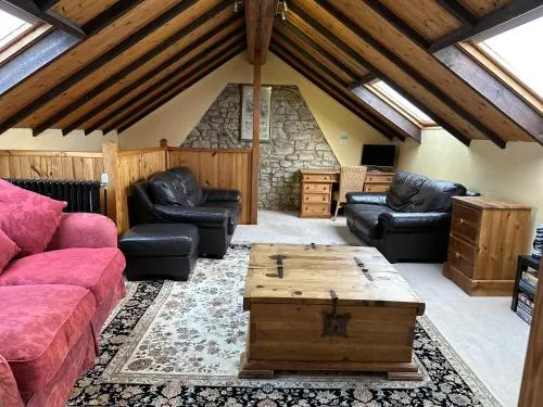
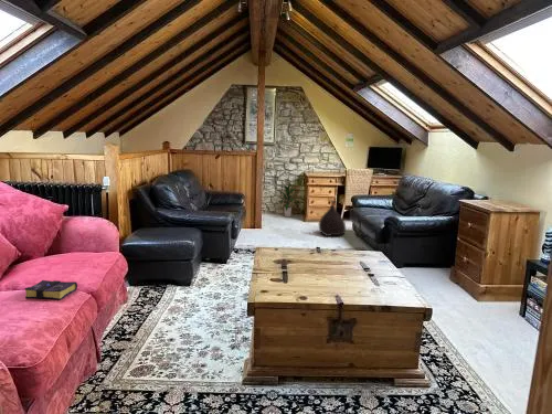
+ indoor plant (287, 199)
+ book (52, 288)
+ bag (332, 216)
